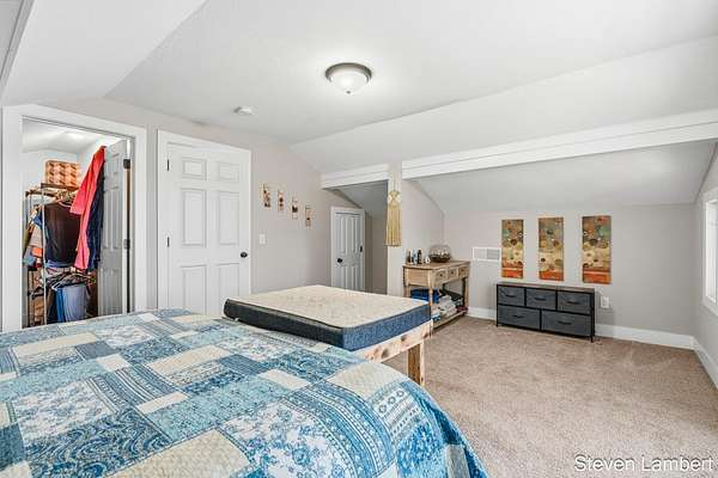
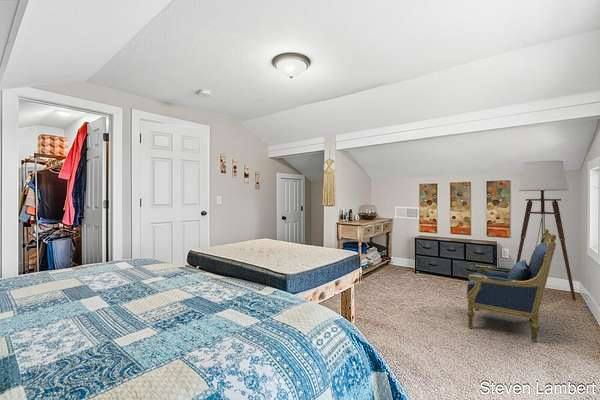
+ floor lamp (527, 226)
+ armchair (508, 271)
